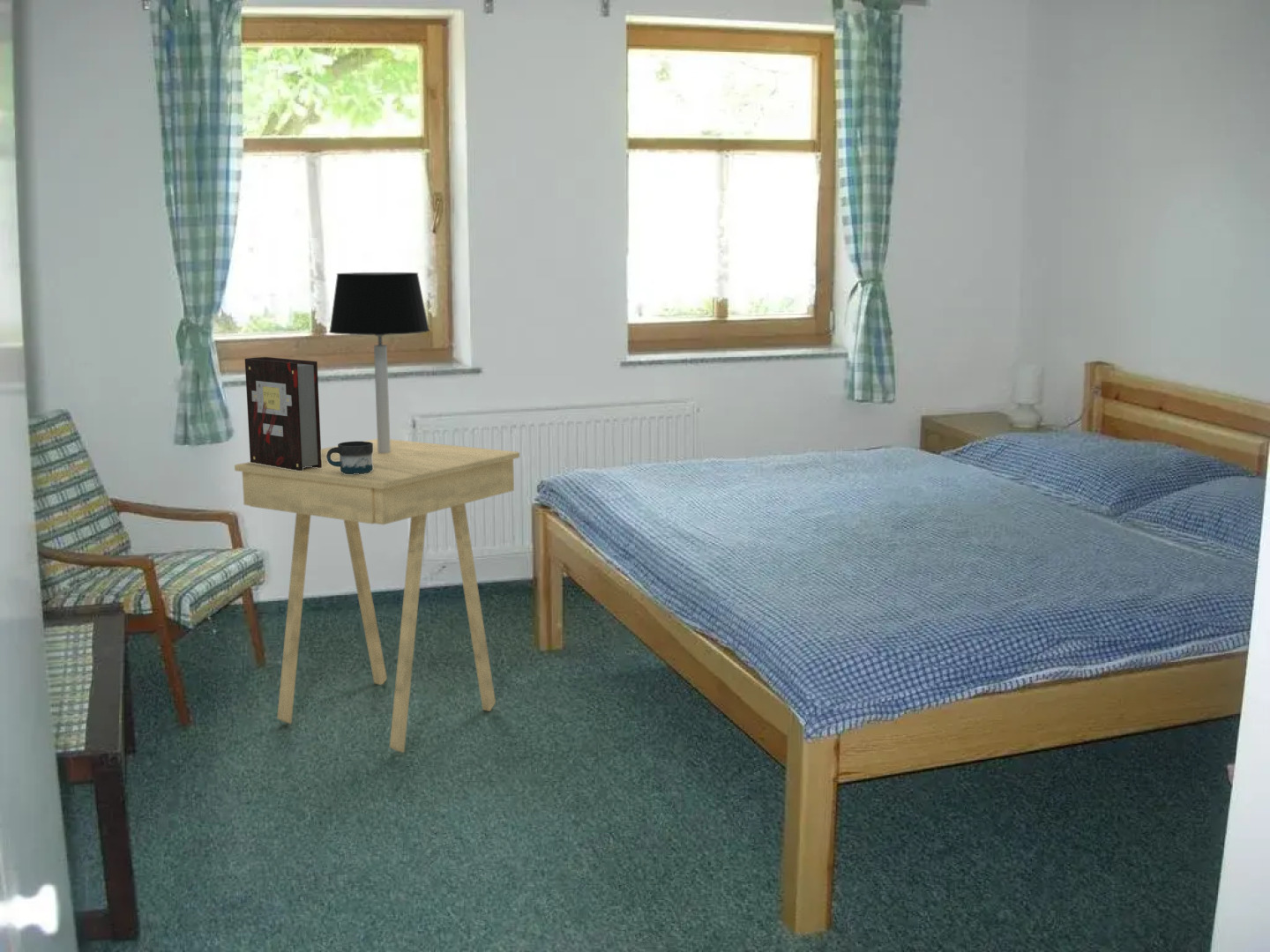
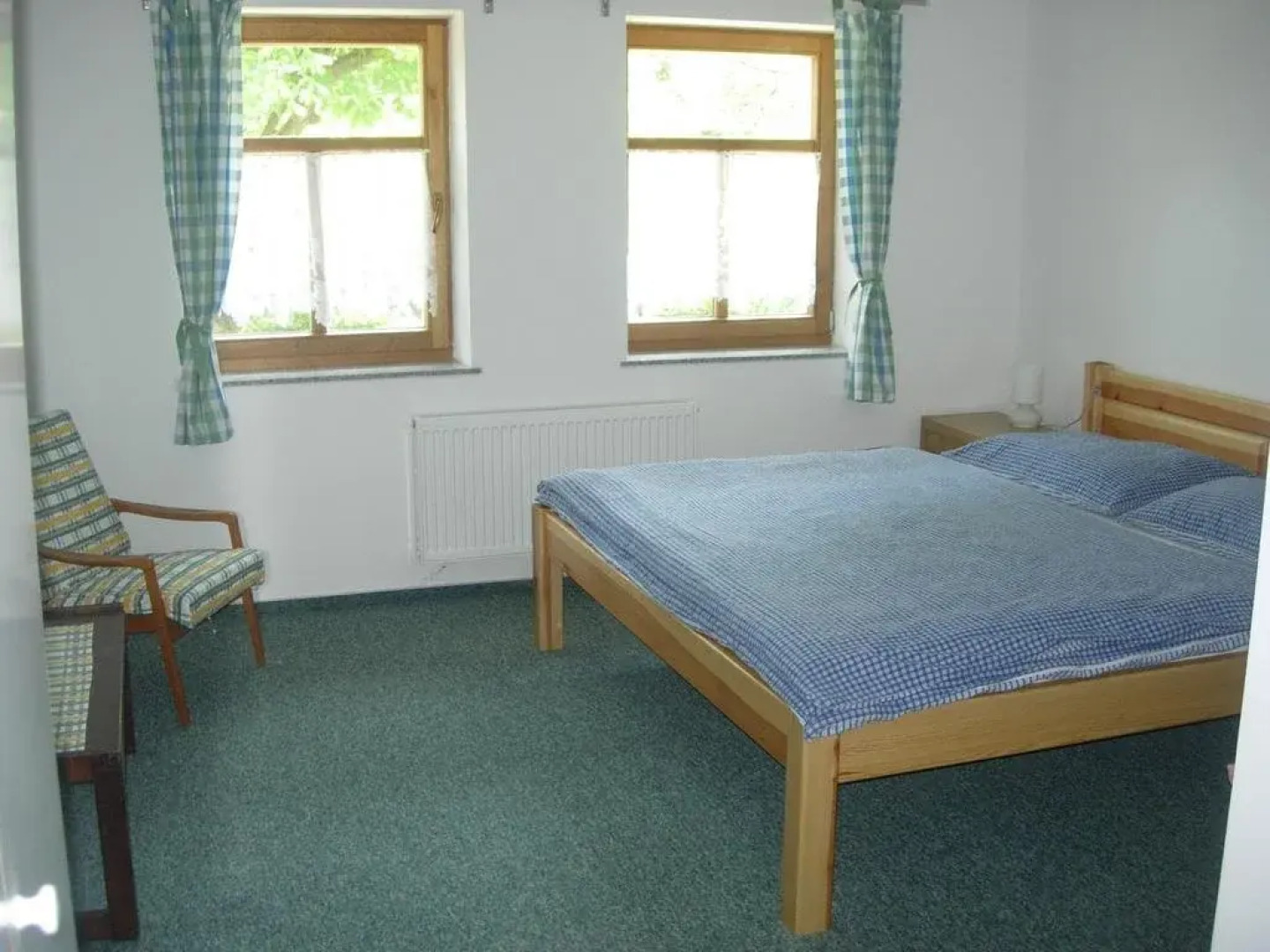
- table lamp (380, 362)
- mug (353, 457)
- side table (370, 591)
- book (281, 412)
